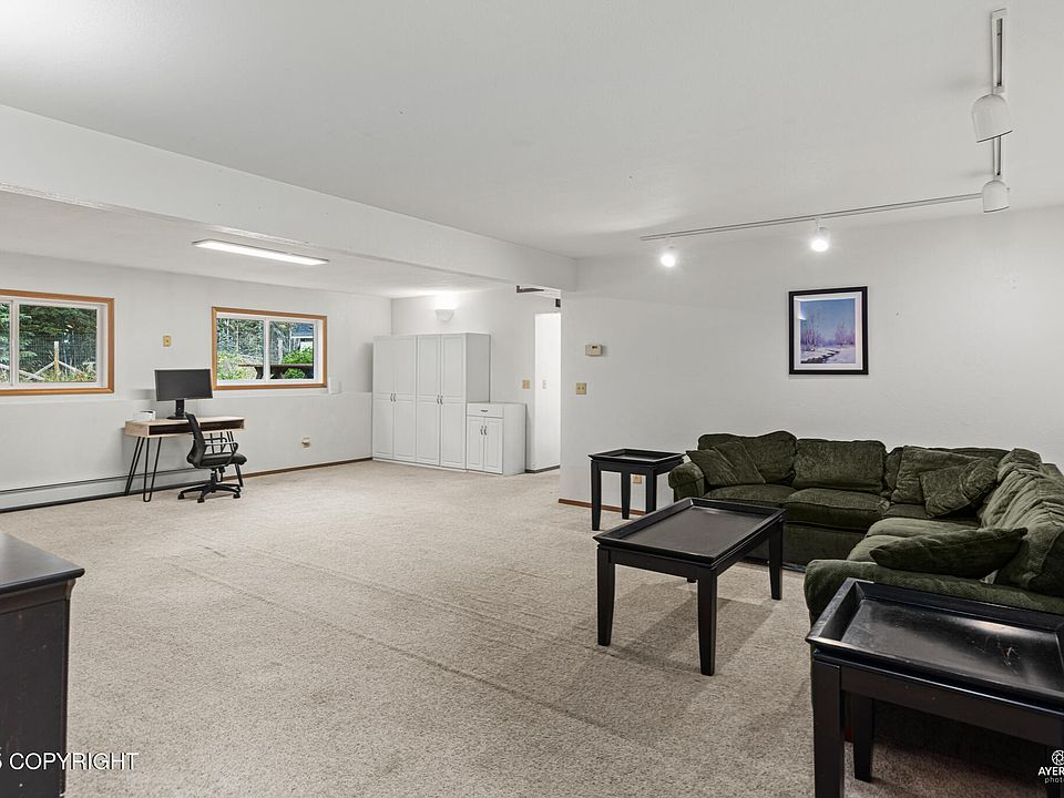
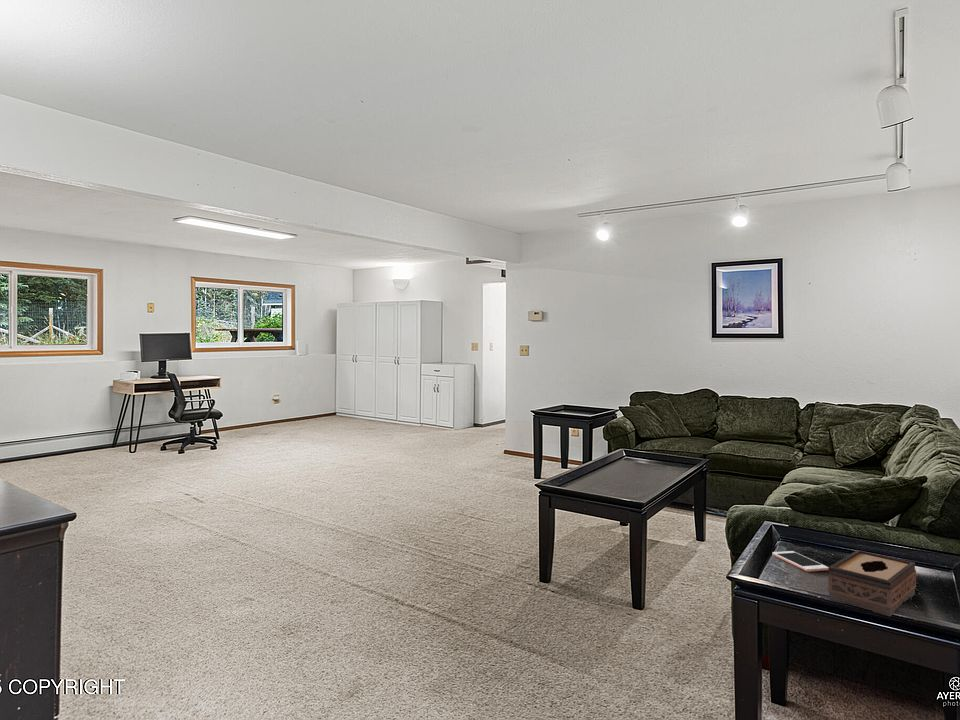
+ cell phone (799, 560)
+ tissue box (872, 580)
